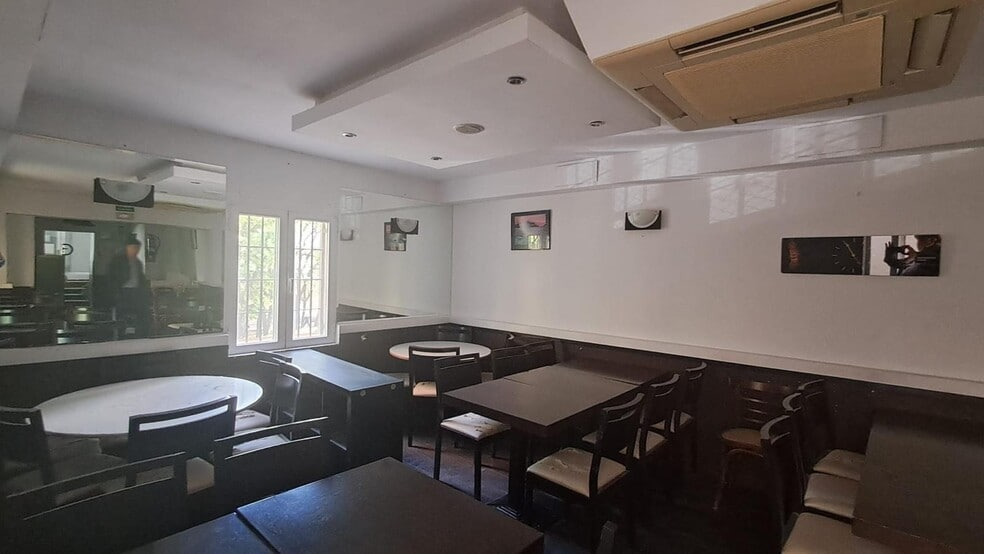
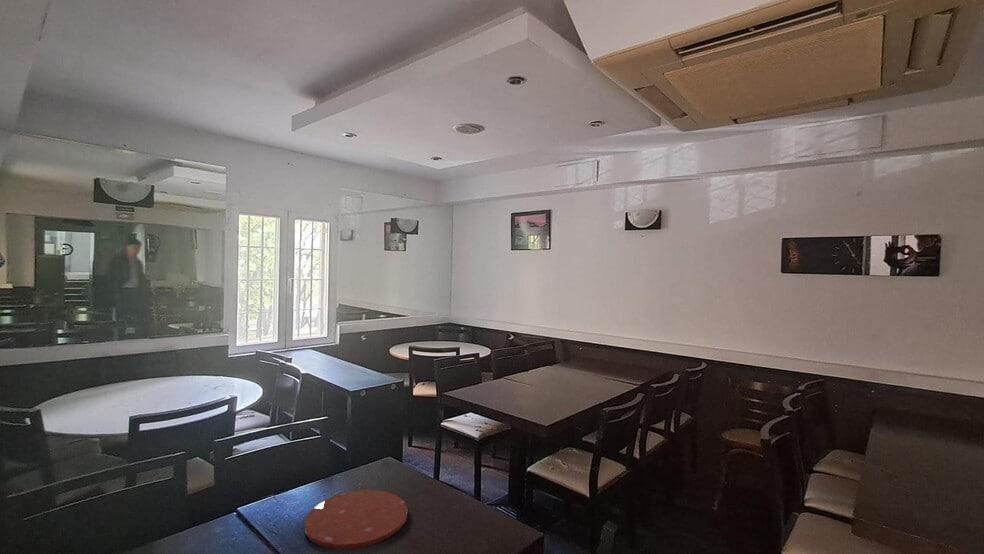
+ plate (357, 516)
